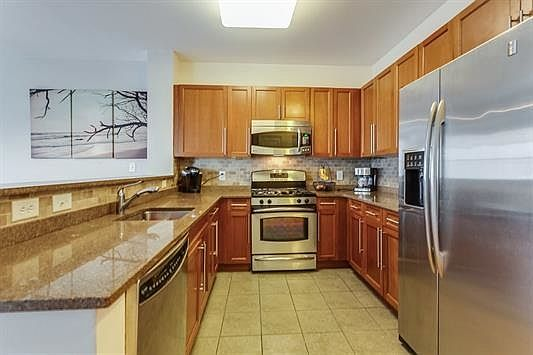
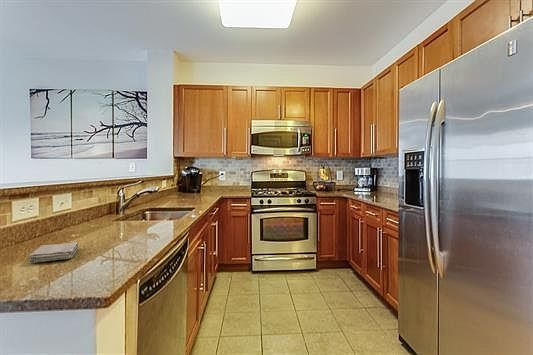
+ washcloth (55, 251)
